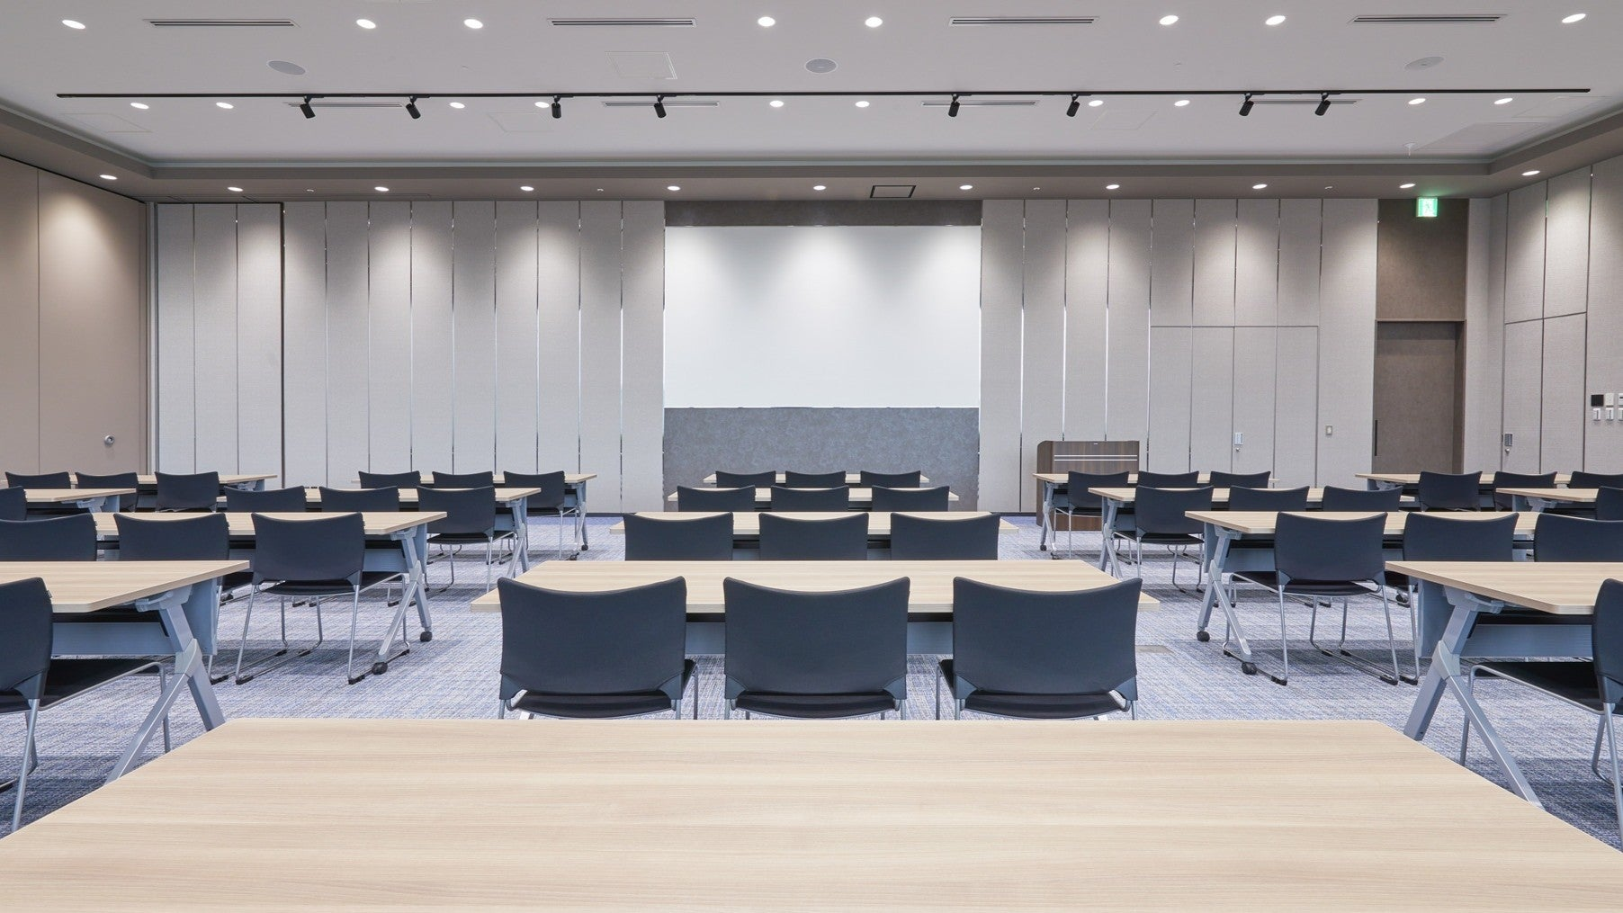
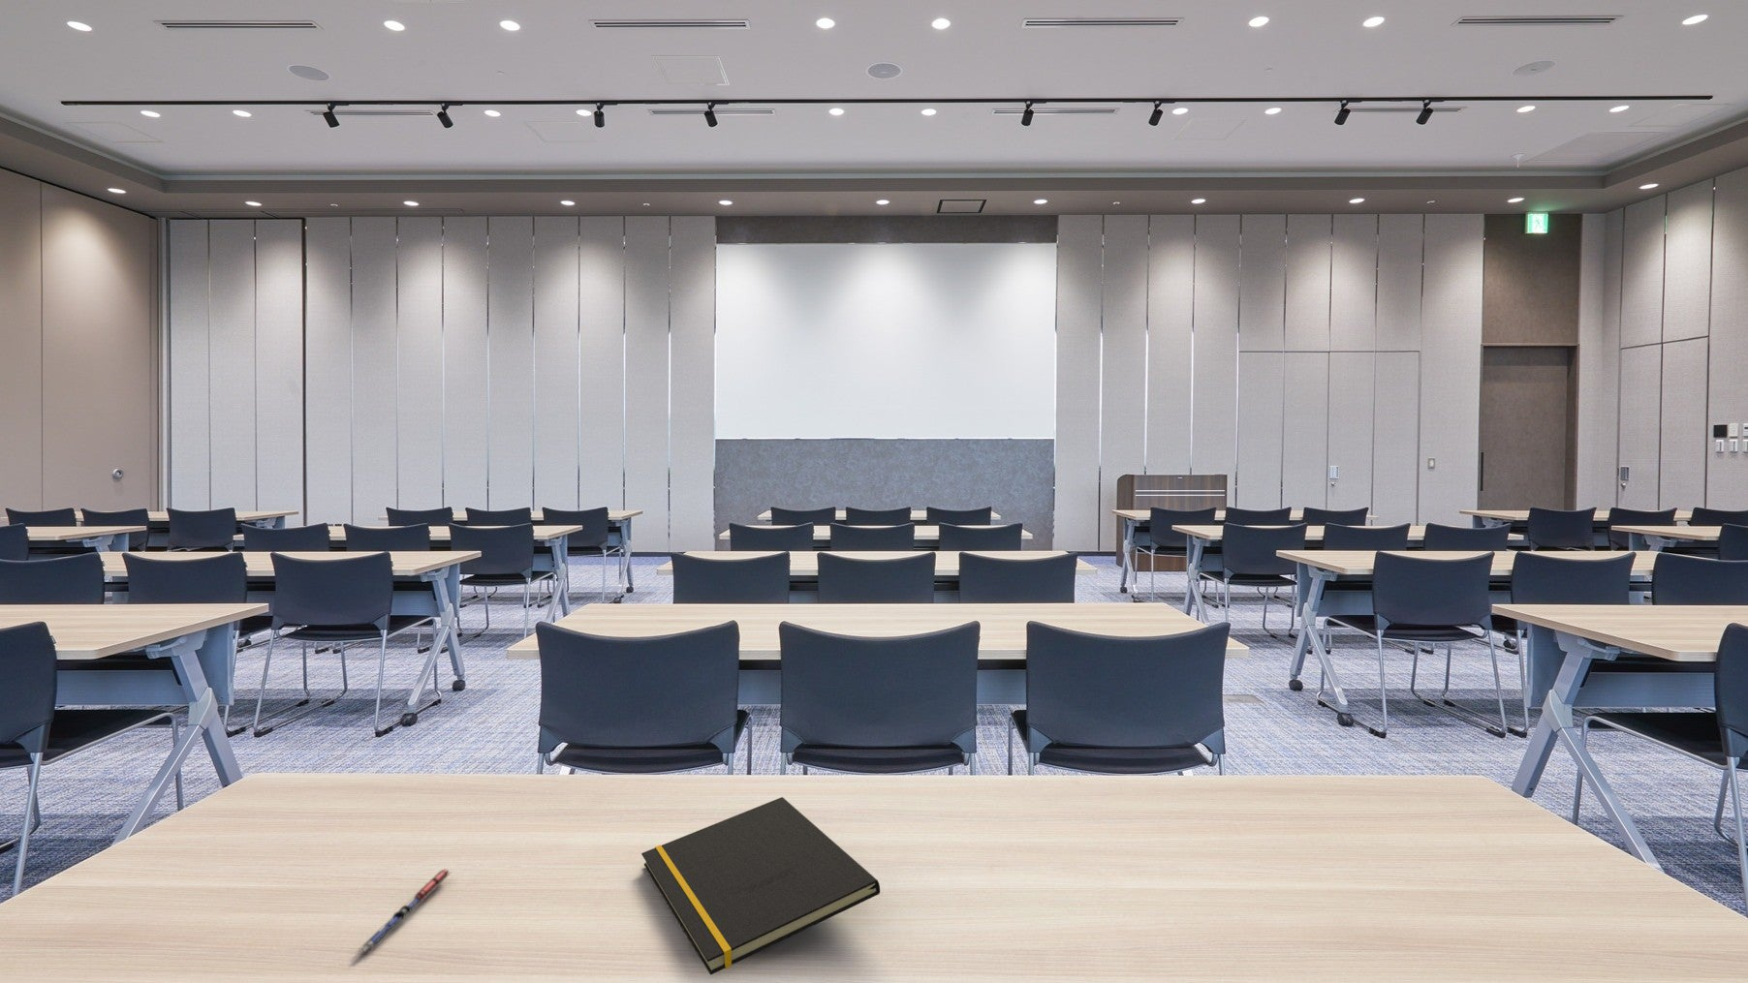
+ pen (407, 906)
+ notepad (752, 871)
